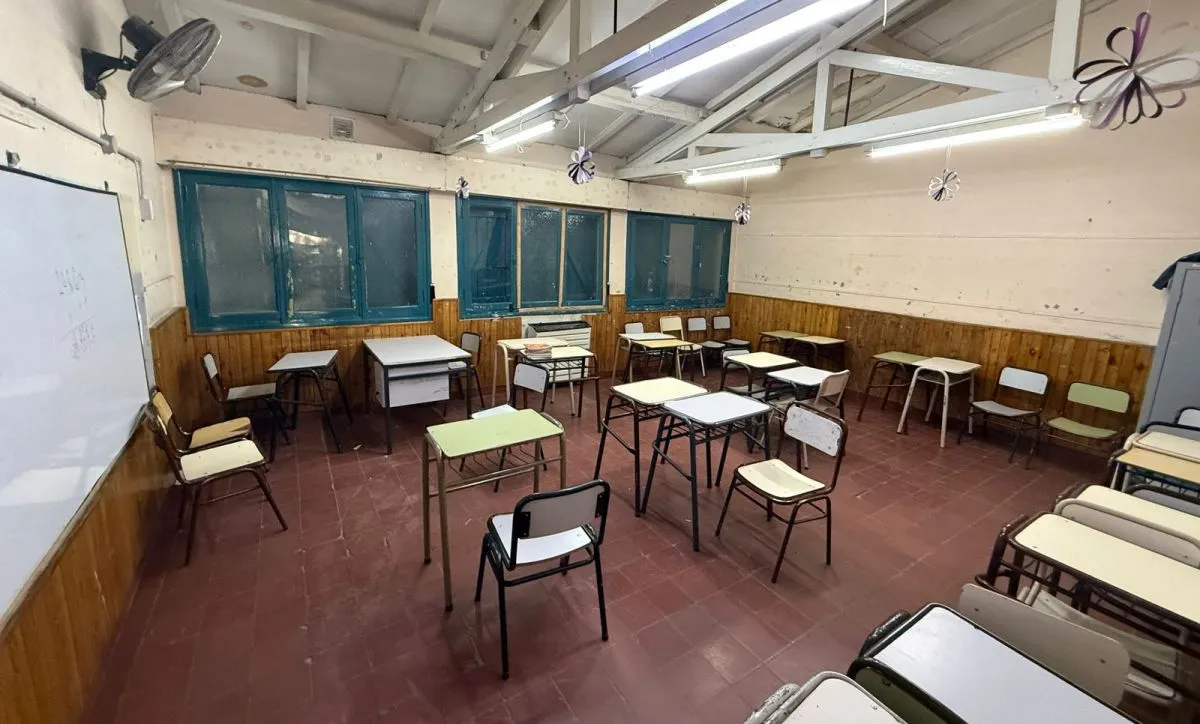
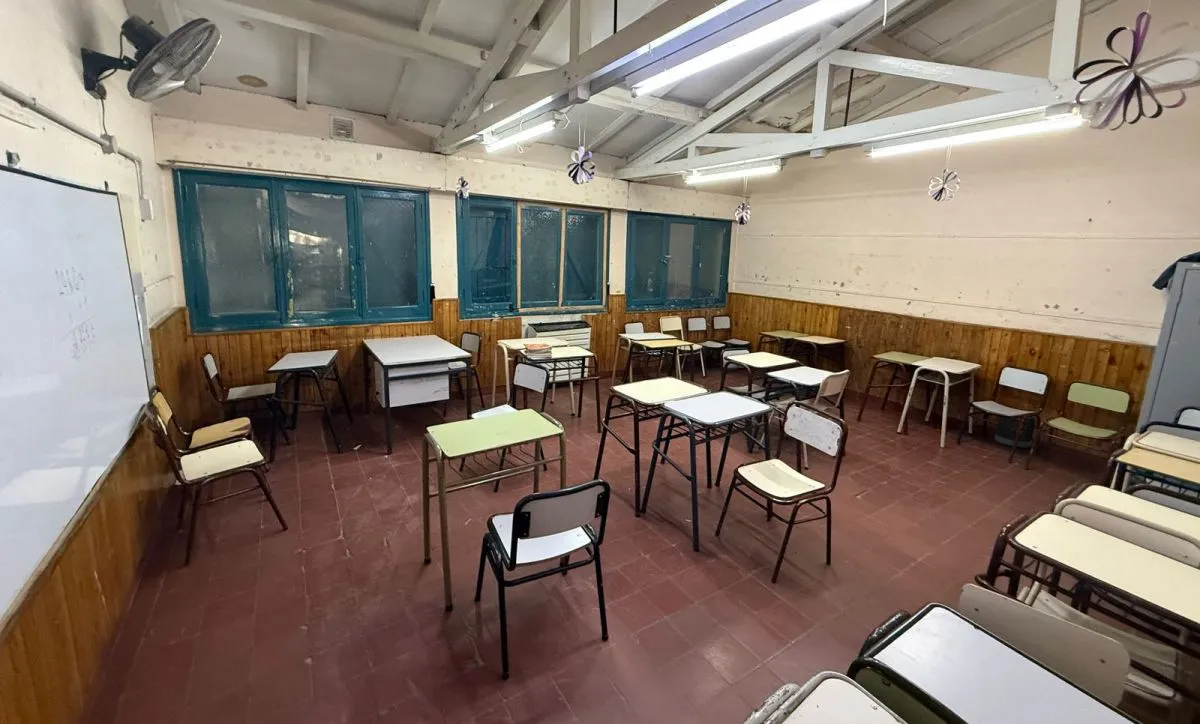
+ wastebasket (1015, 427)
